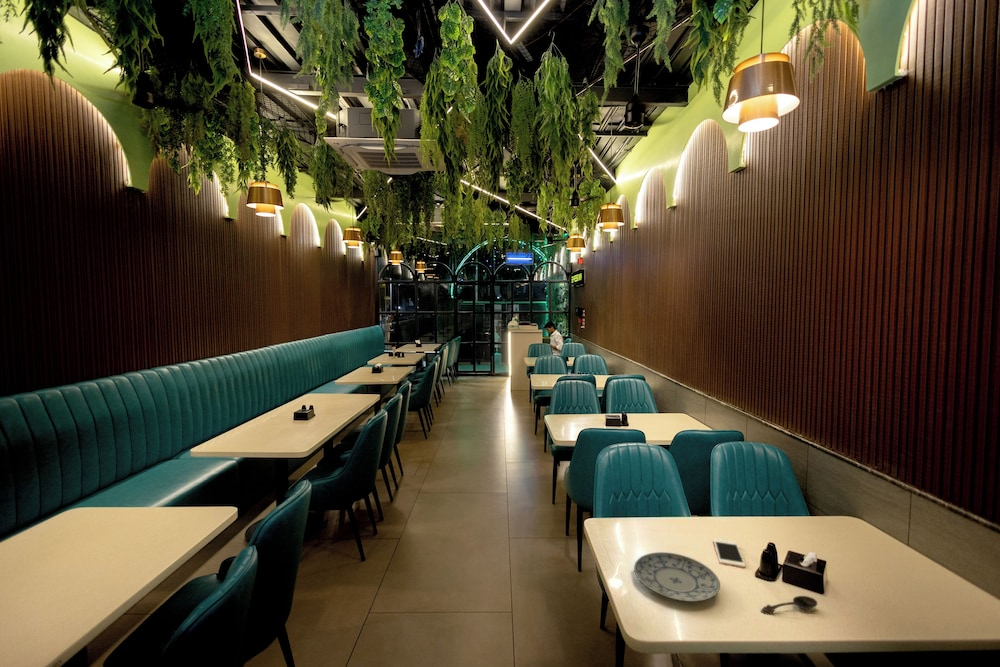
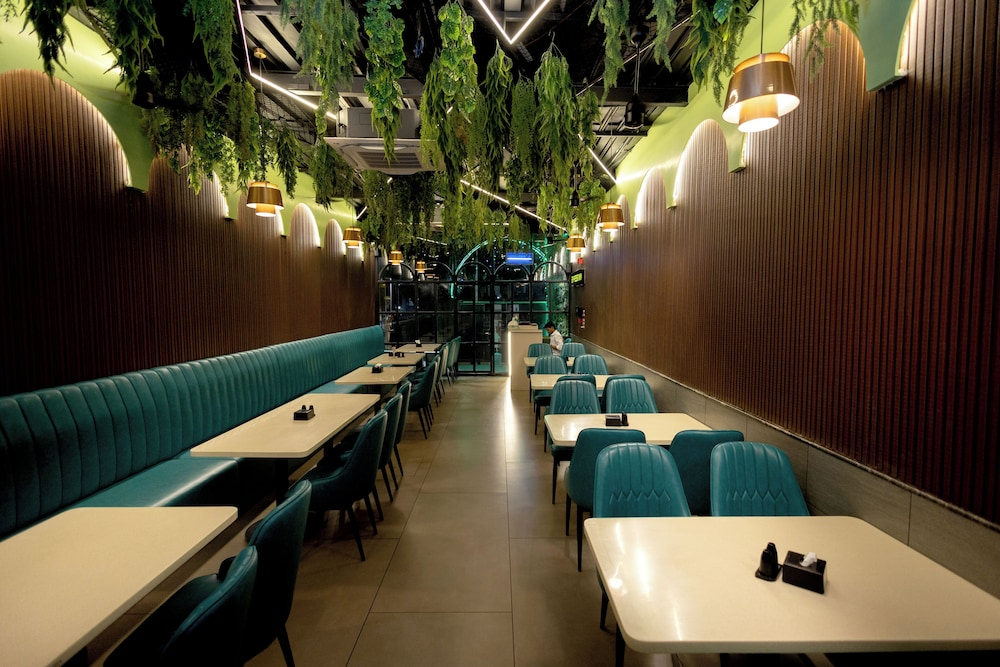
- spoon (788, 604)
- cell phone (728, 552)
- plate (675, 578)
